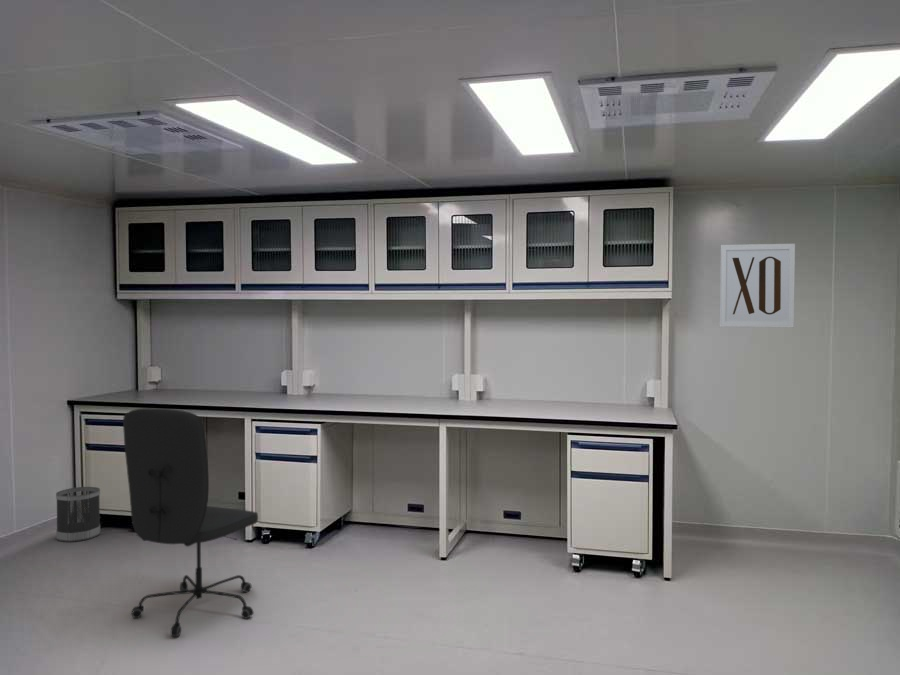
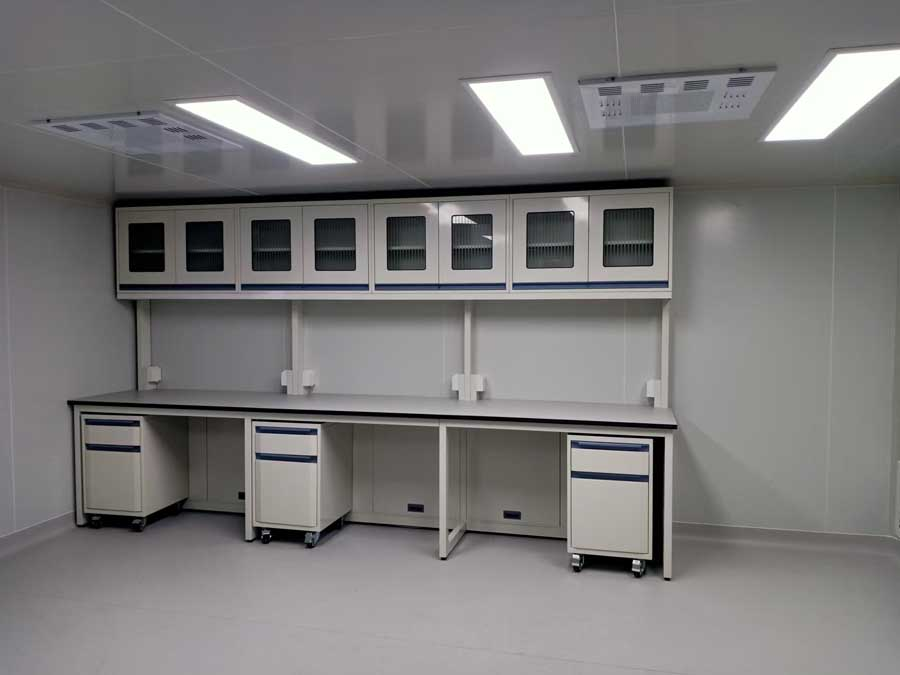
- wall art (756, 285)
- office chair (194, 507)
- wastebasket (78, 513)
